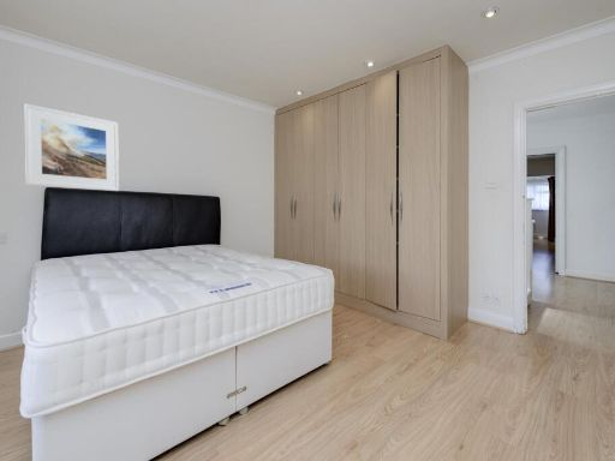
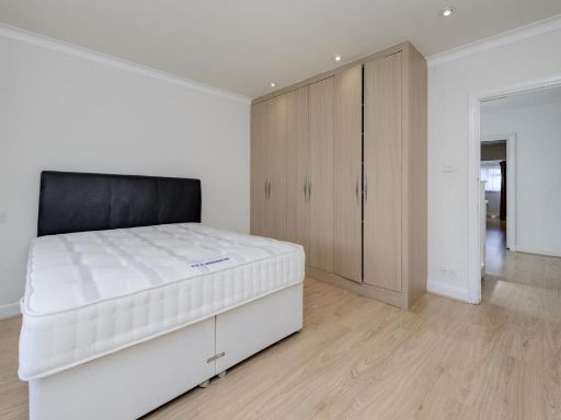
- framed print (76, 150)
